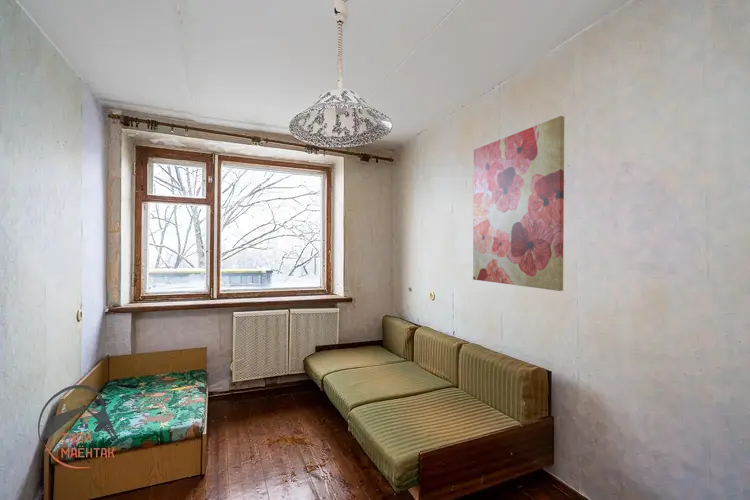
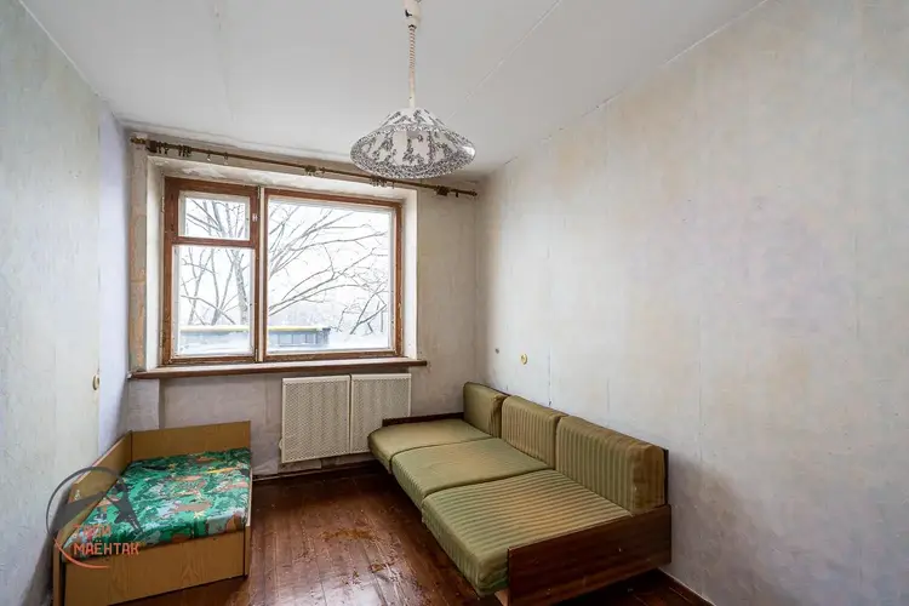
- wall art (512, 210)
